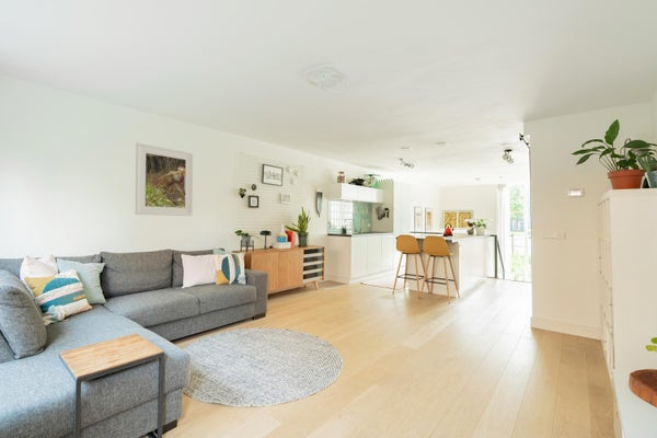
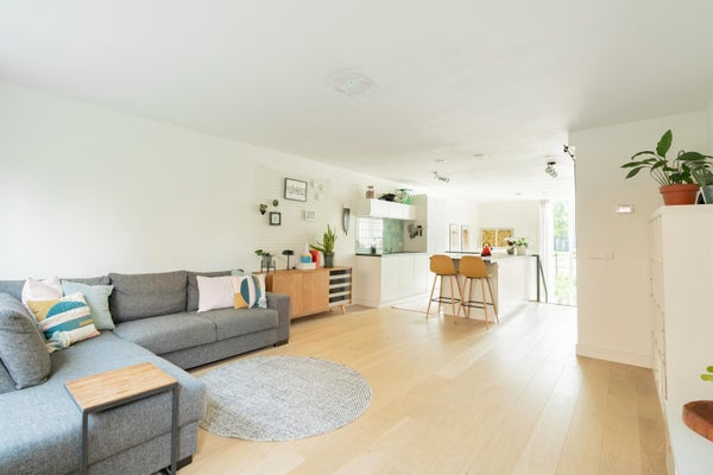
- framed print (165, 182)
